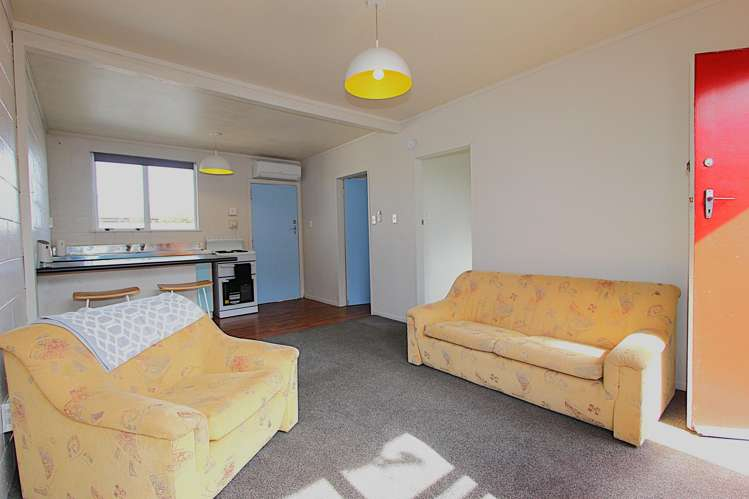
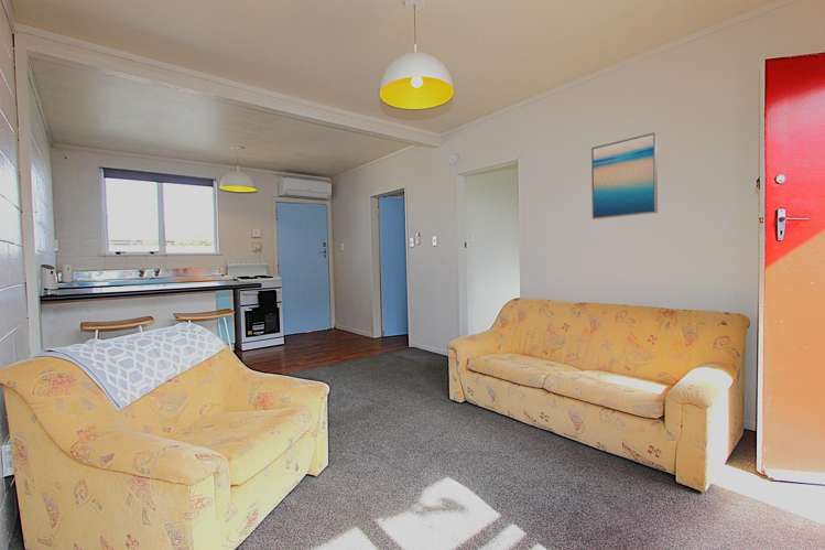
+ wall art (622, 177)
